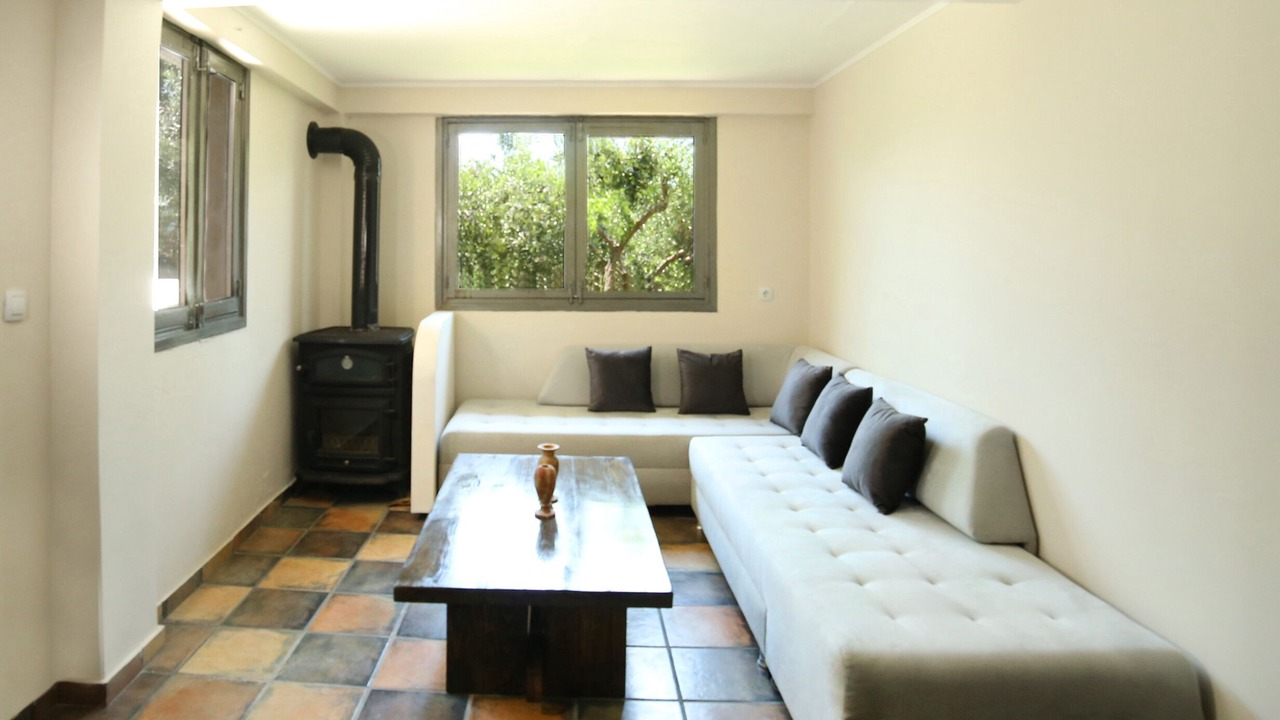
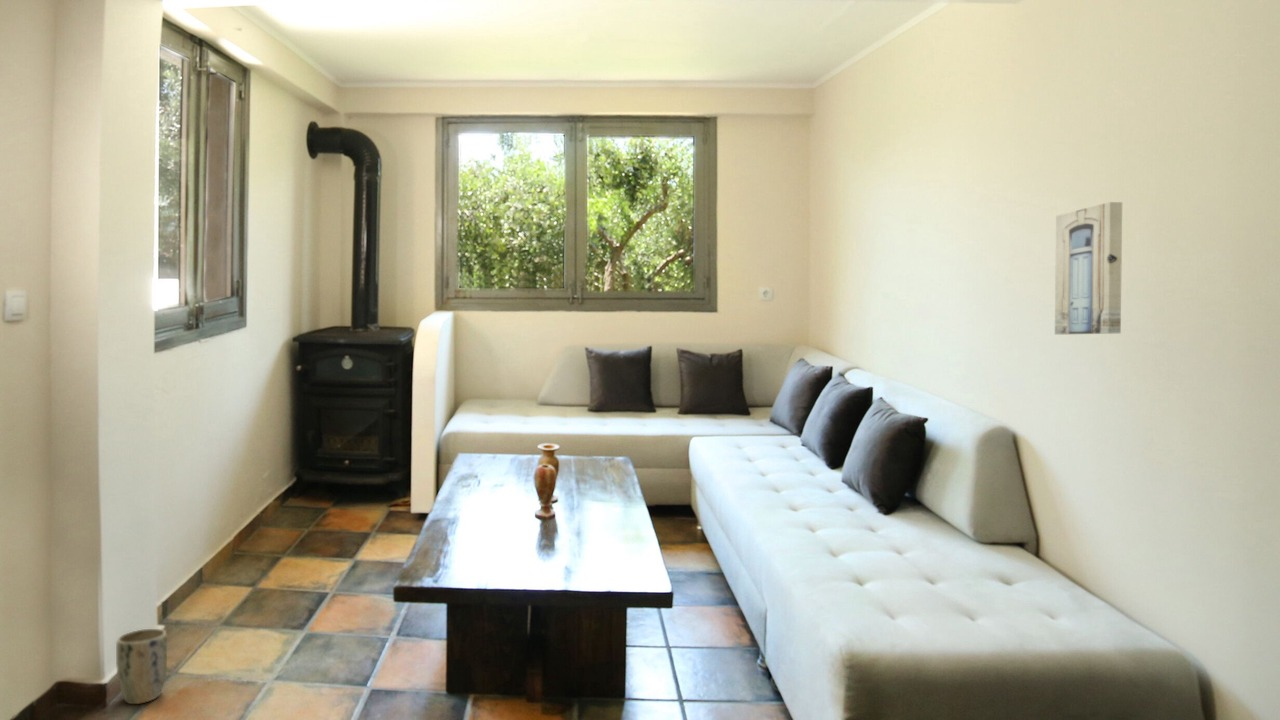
+ plant pot (141, 666)
+ wall art (1086, 271)
